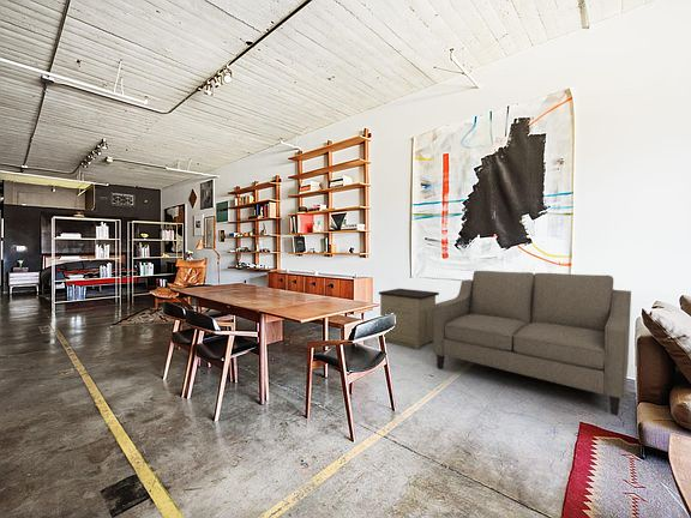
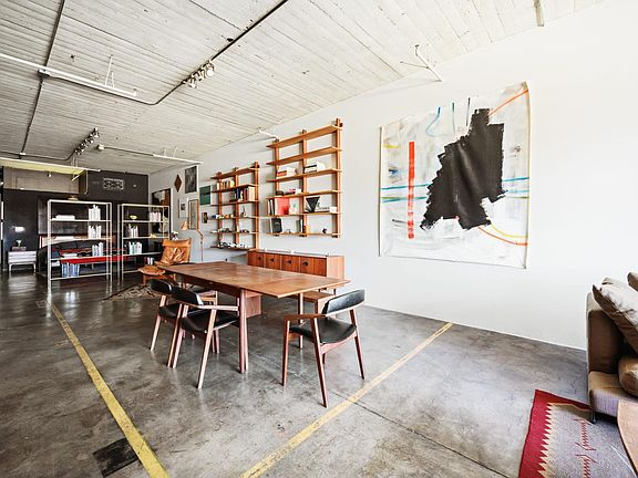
- sofa (525, 324)
- nightstand (408, 317)
